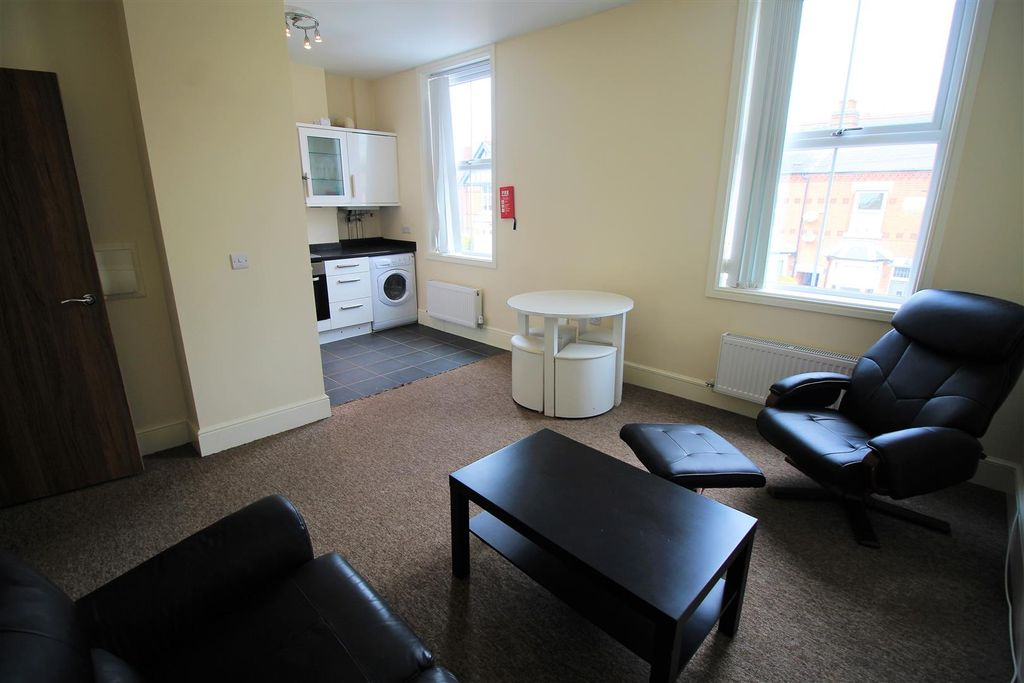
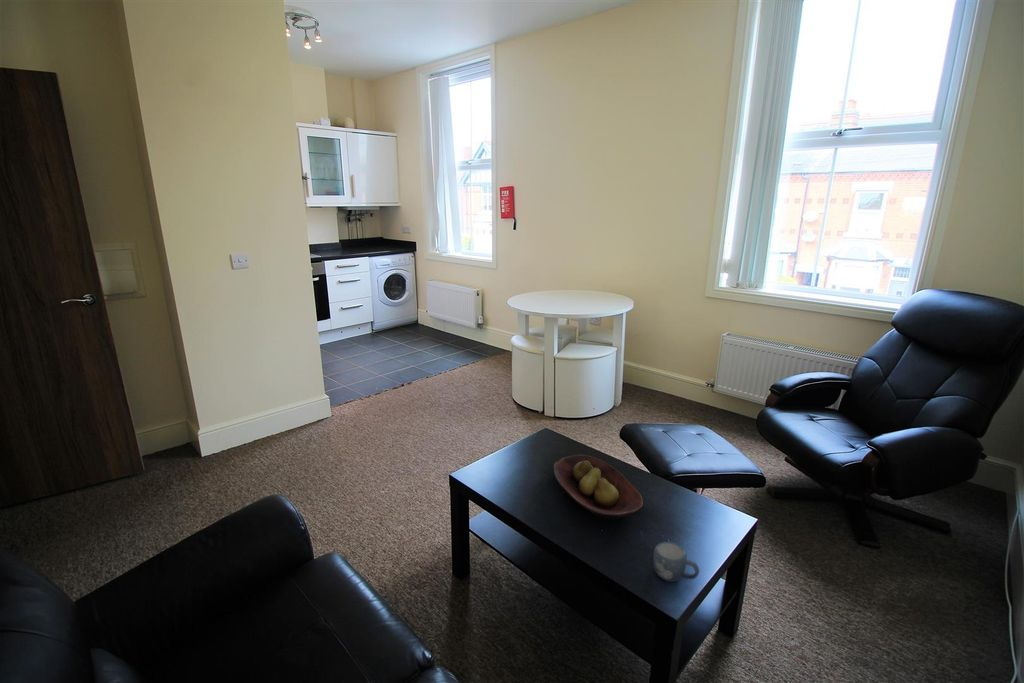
+ fruit bowl (595, 483)
+ mug (675, 565)
